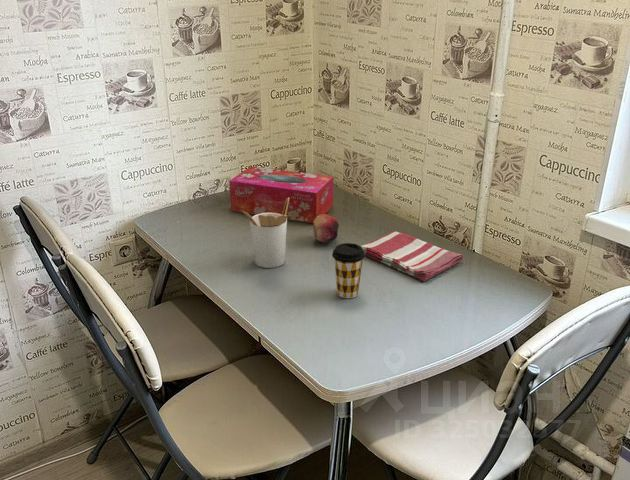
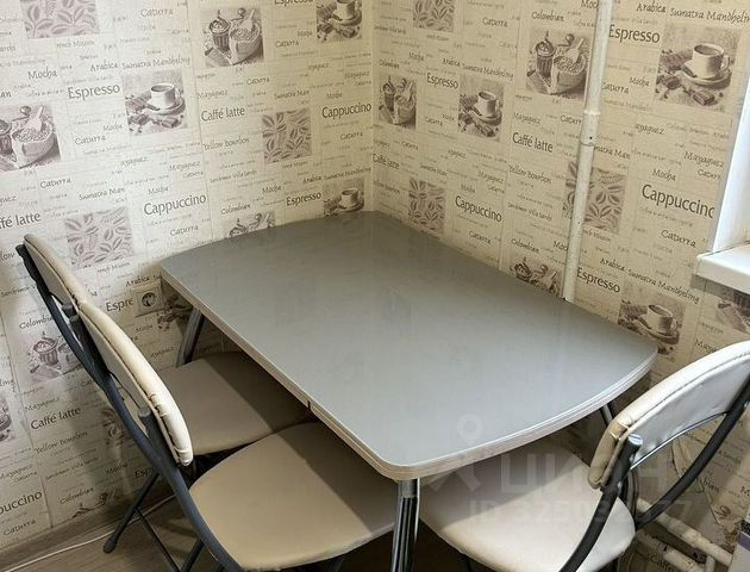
- fruit (325, 228)
- utensil holder (270, 234)
- coffee cup (348, 271)
- dish towel (409, 252)
- tissue box (282, 193)
